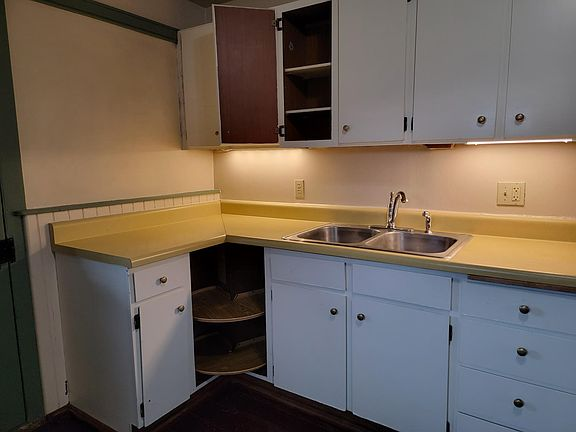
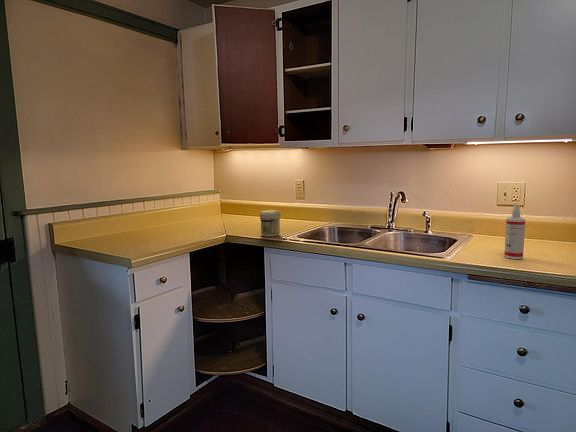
+ spray bottle (515, 230)
+ jar (270, 223)
